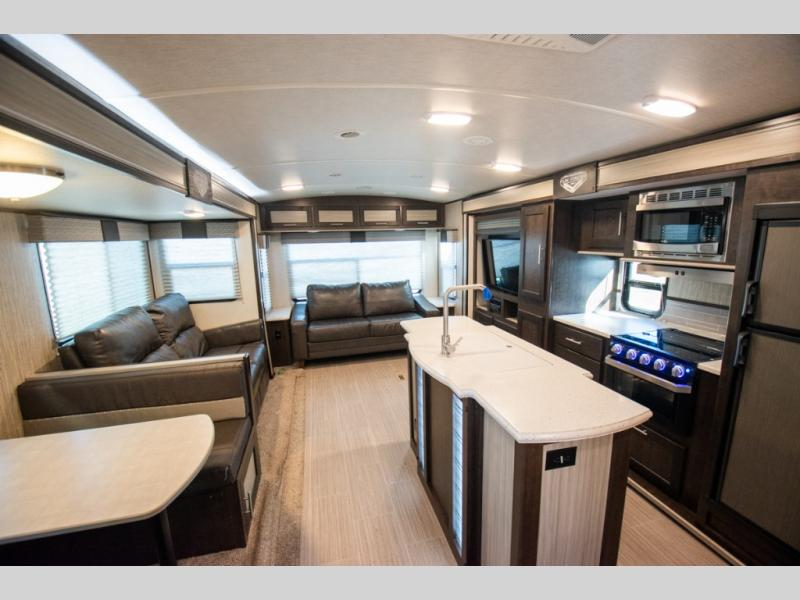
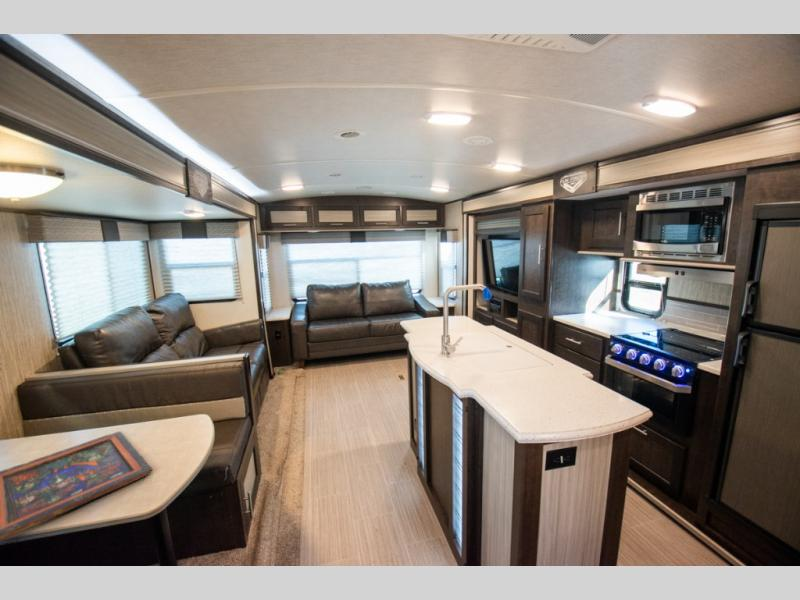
+ painted panel (68, 475)
